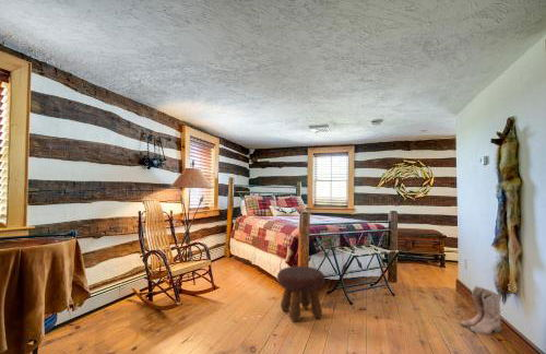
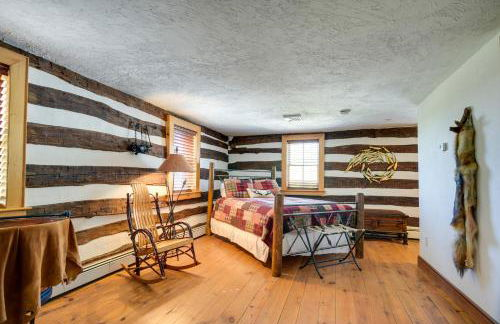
- footstool (300, 293)
- boots (480, 308)
